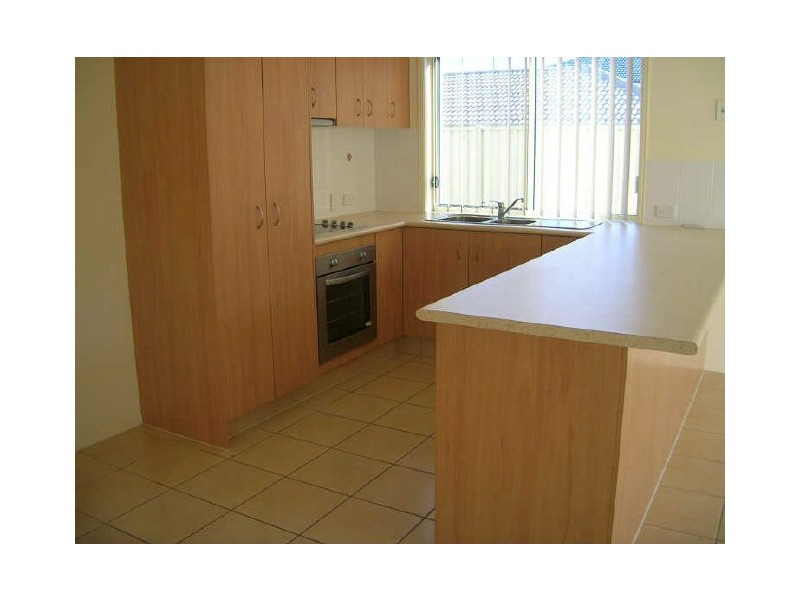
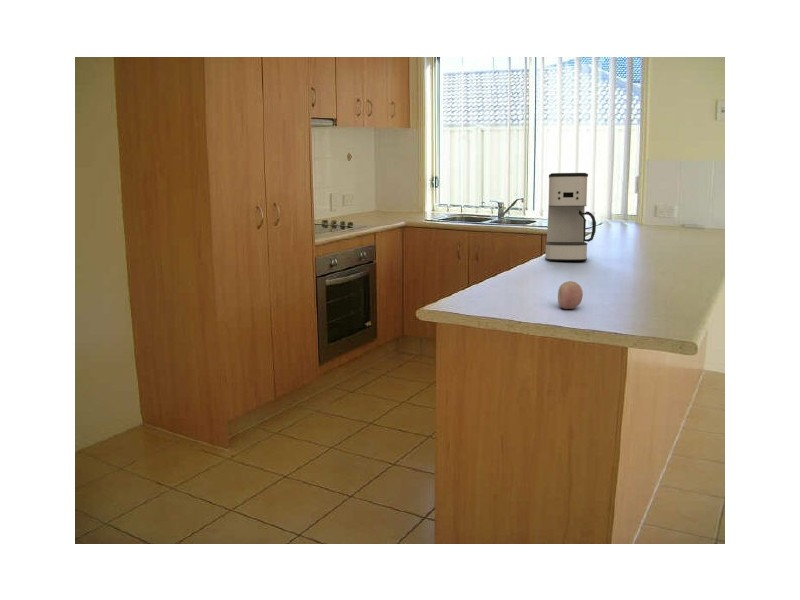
+ coffee maker (570, 216)
+ fruit (569, 294)
